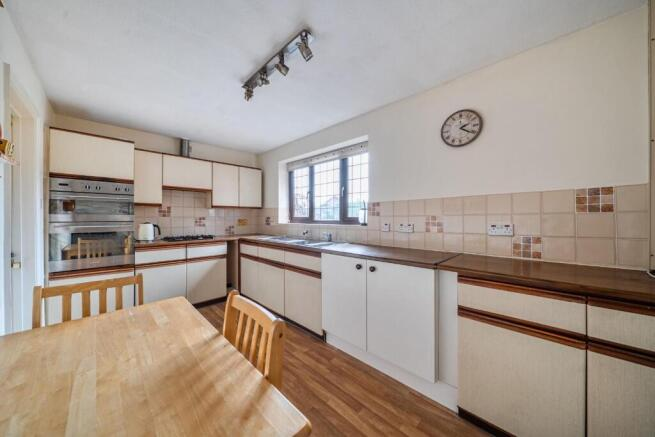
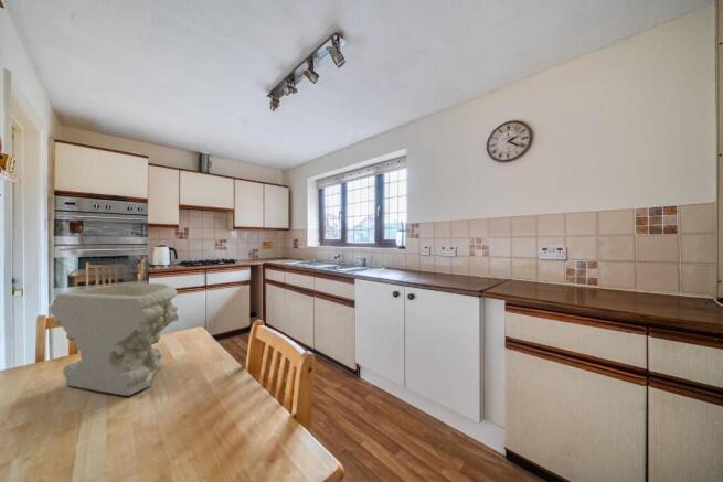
+ decorative bowl (127, 333)
